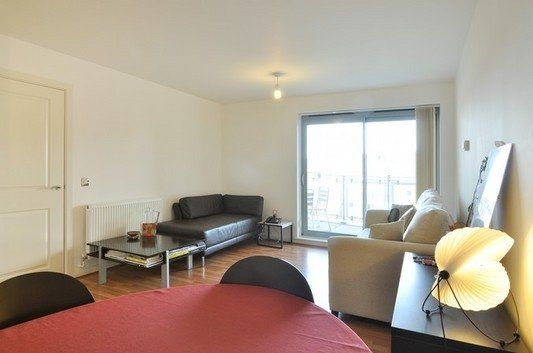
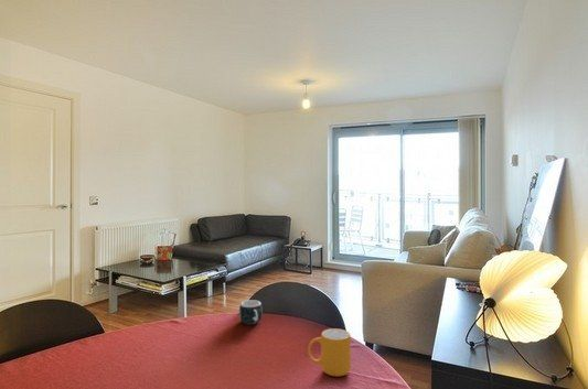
+ mug (329, 352)
+ mug (252, 313)
